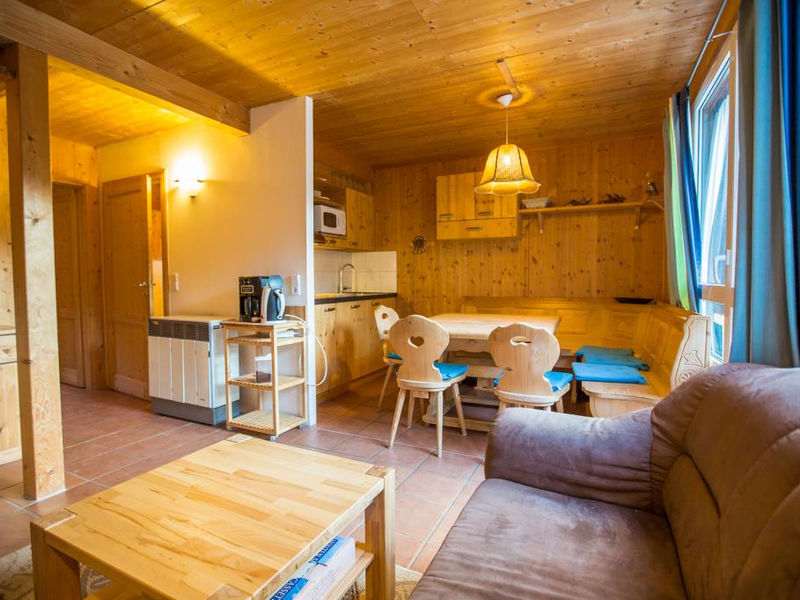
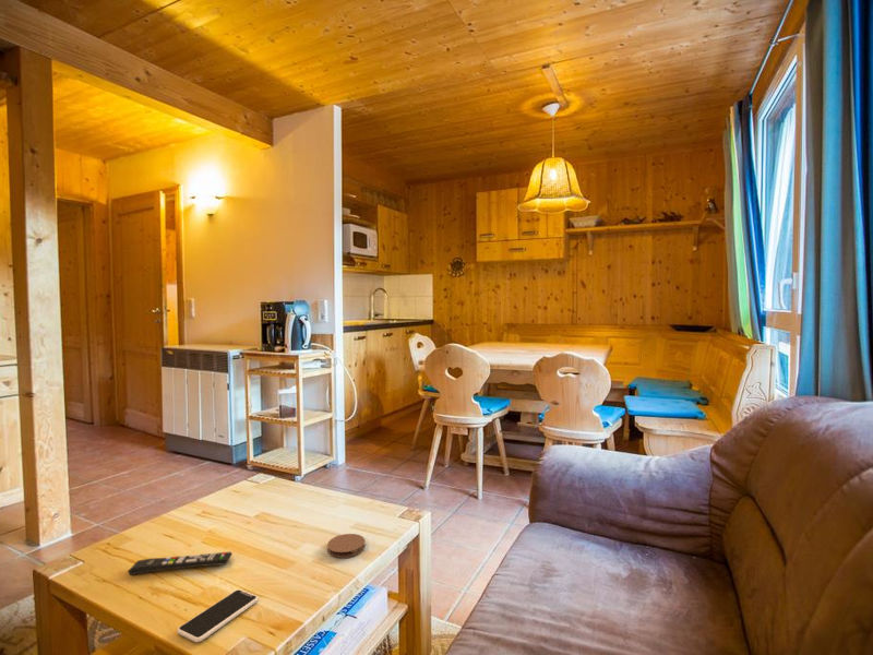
+ coaster (346, 545)
+ smartphone (219, 614)
+ remote control (181, 562)
